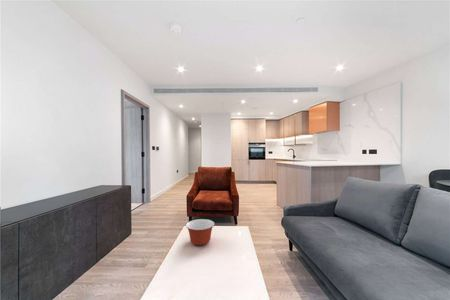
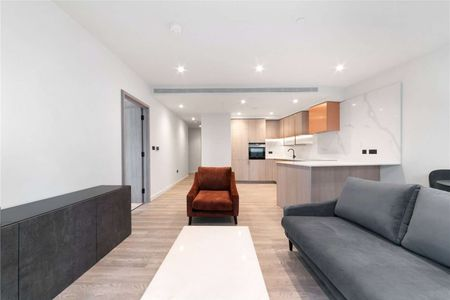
- mixing bowl (200, 233)
